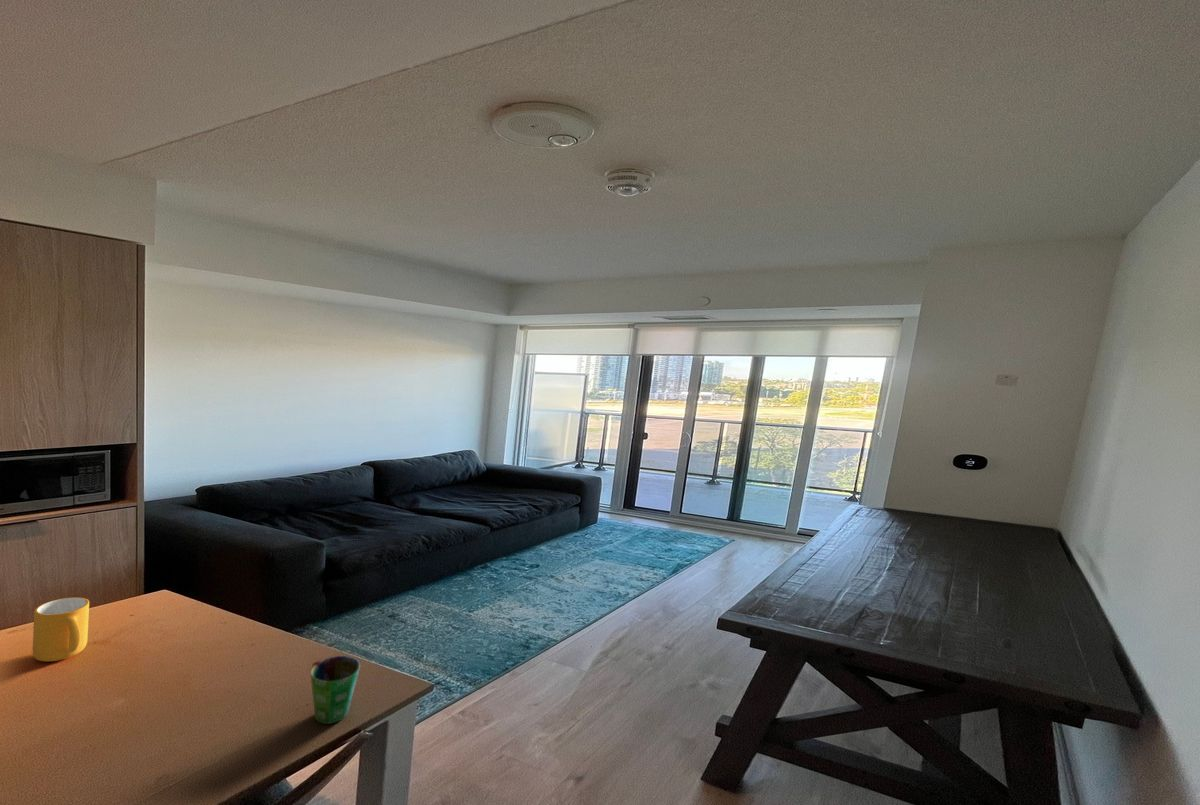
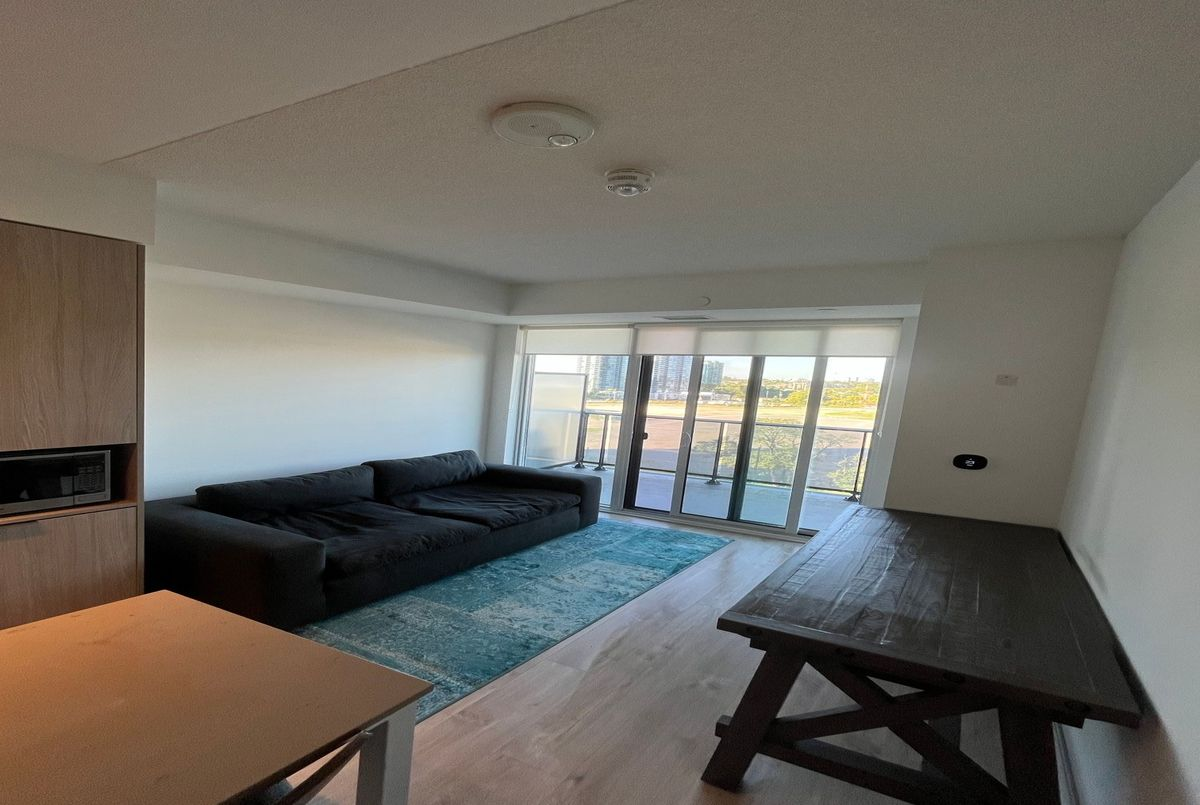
- mug (64, 633)
- cup (329, 688)
